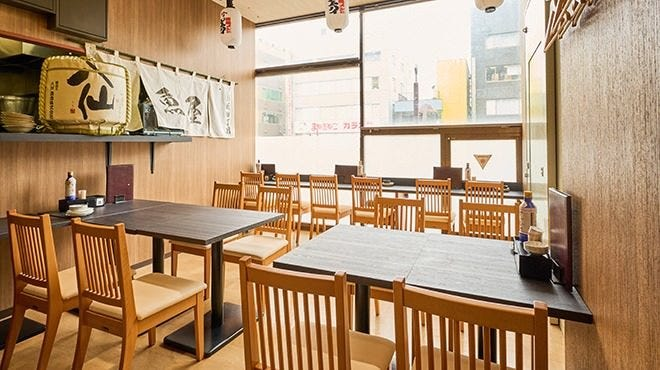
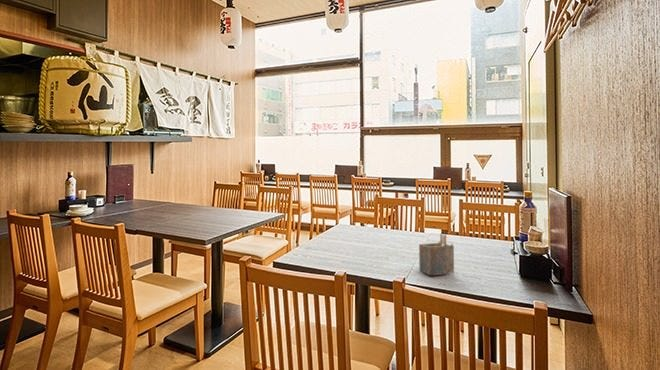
+ napkin holder (436, 253)
